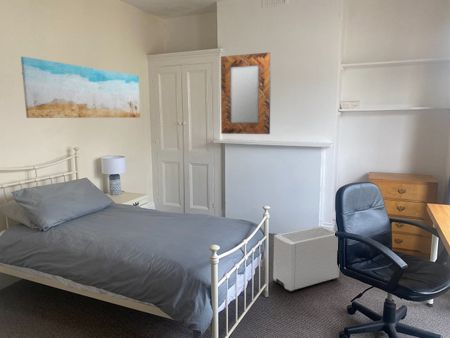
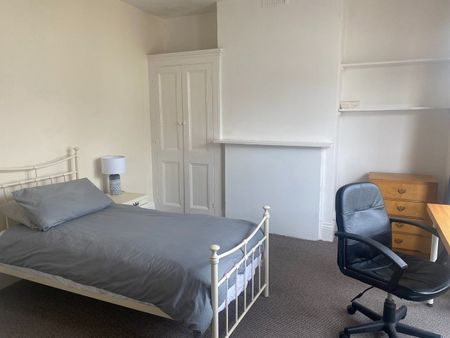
- home mirror (245, 95)
- air purifier (306, 257)
- wall art (91, 93)
